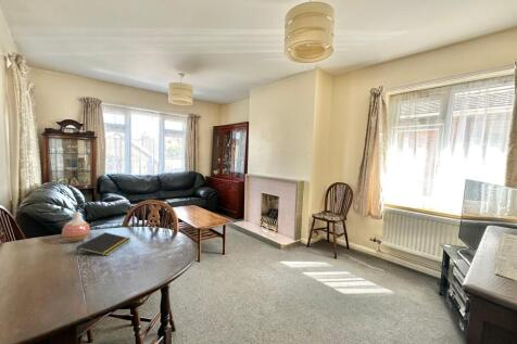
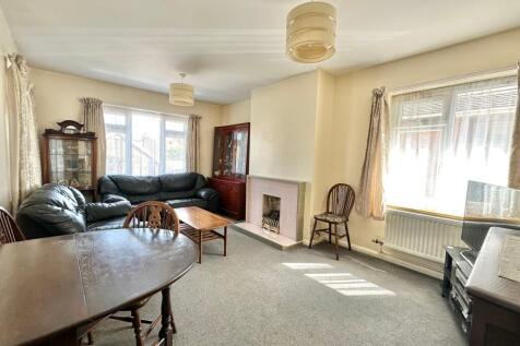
- notepad (105, 243)
- vase (76, 226)
